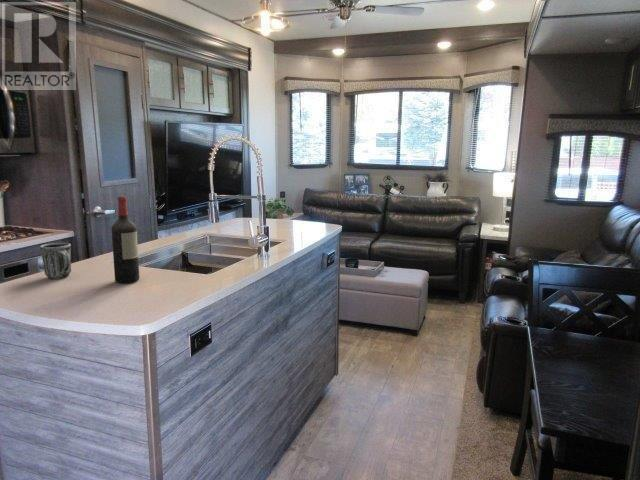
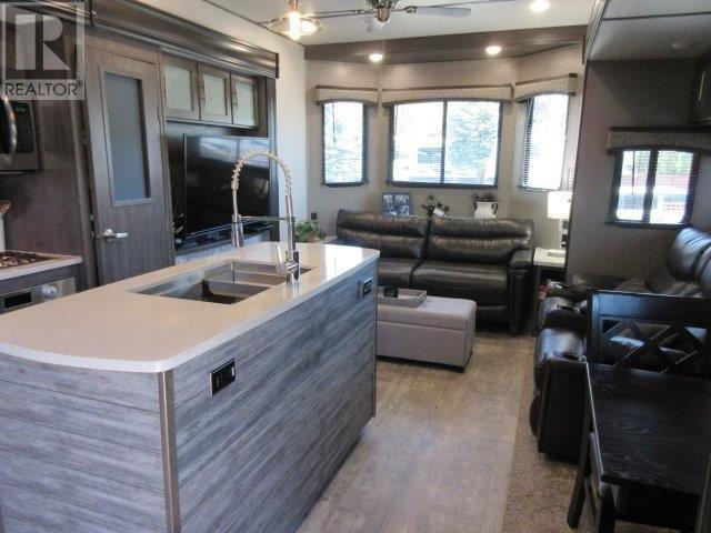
- mug (60, 261)
- wine bottle (124, 239)
